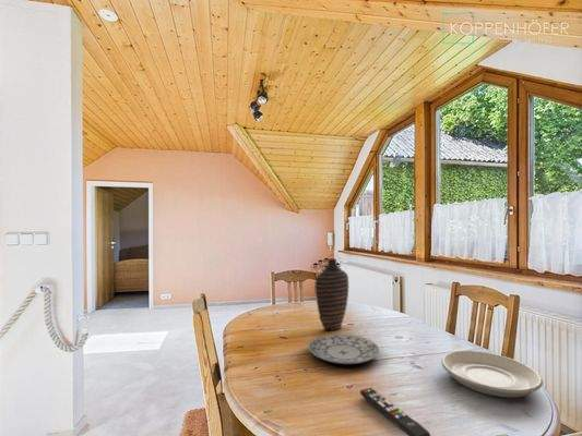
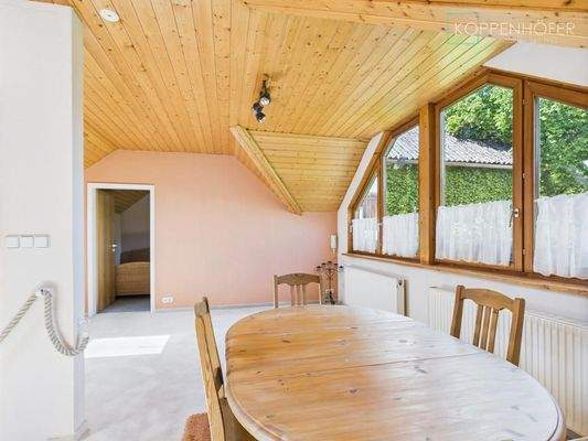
- remote control (391, 411)
- decorative vase (332, 293)
- plate (488, 374)
- plate (343, 350)
